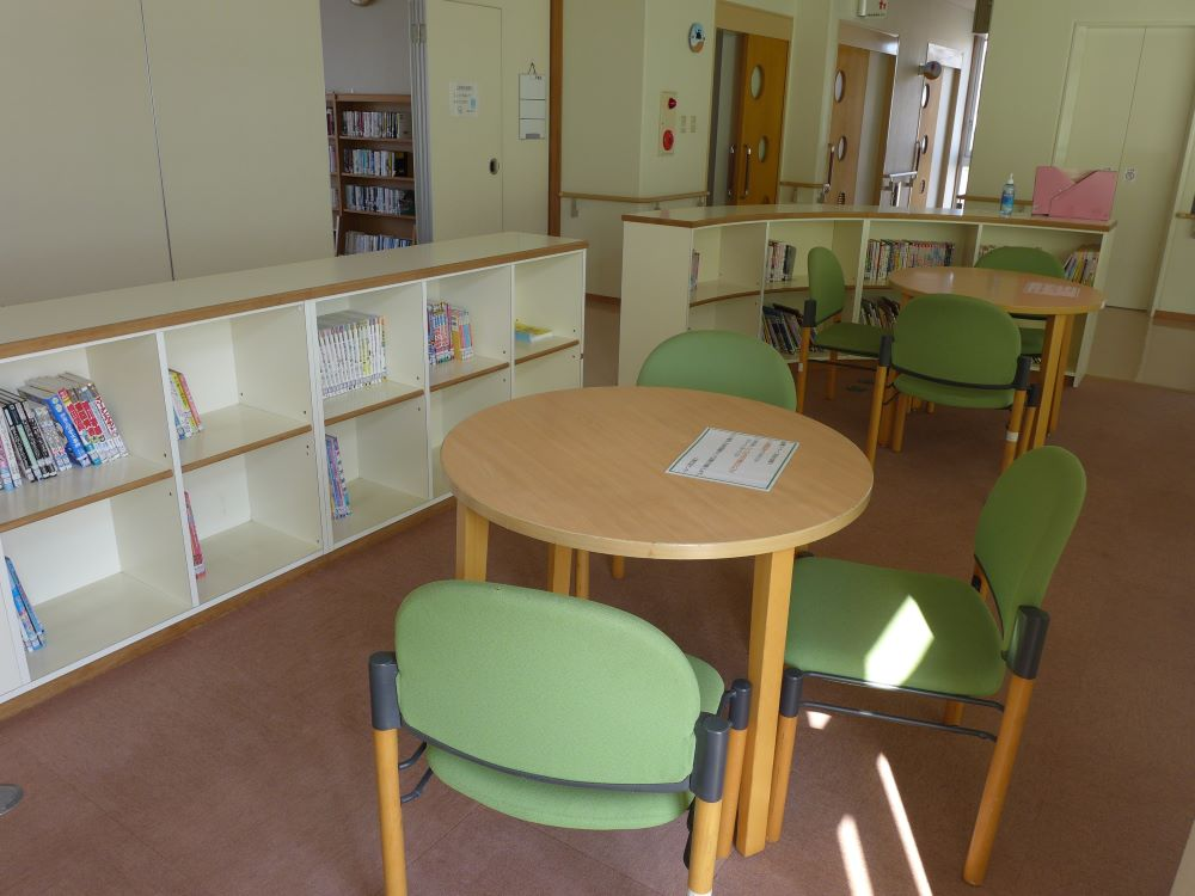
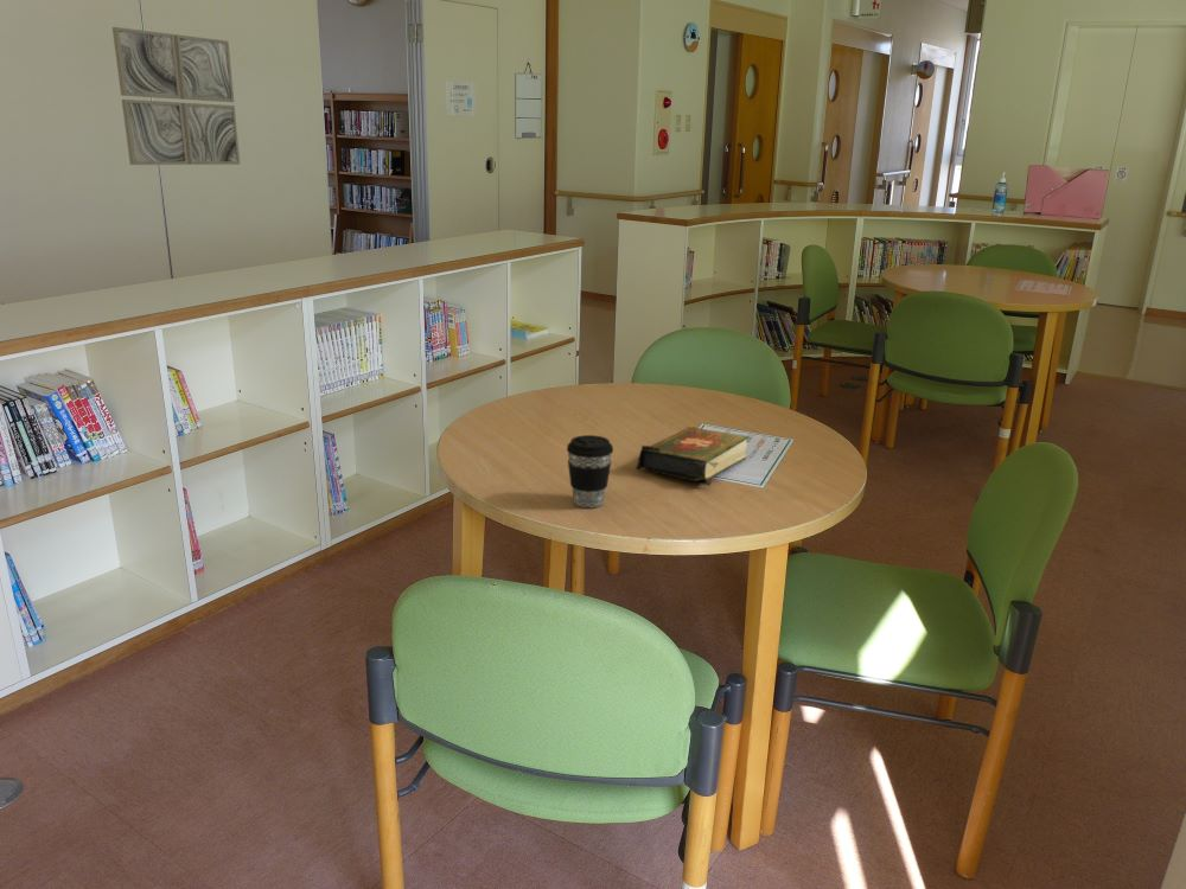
+ wall art (180, 98)
+ coffee cup (589, 472)
+ book (693, 453)
